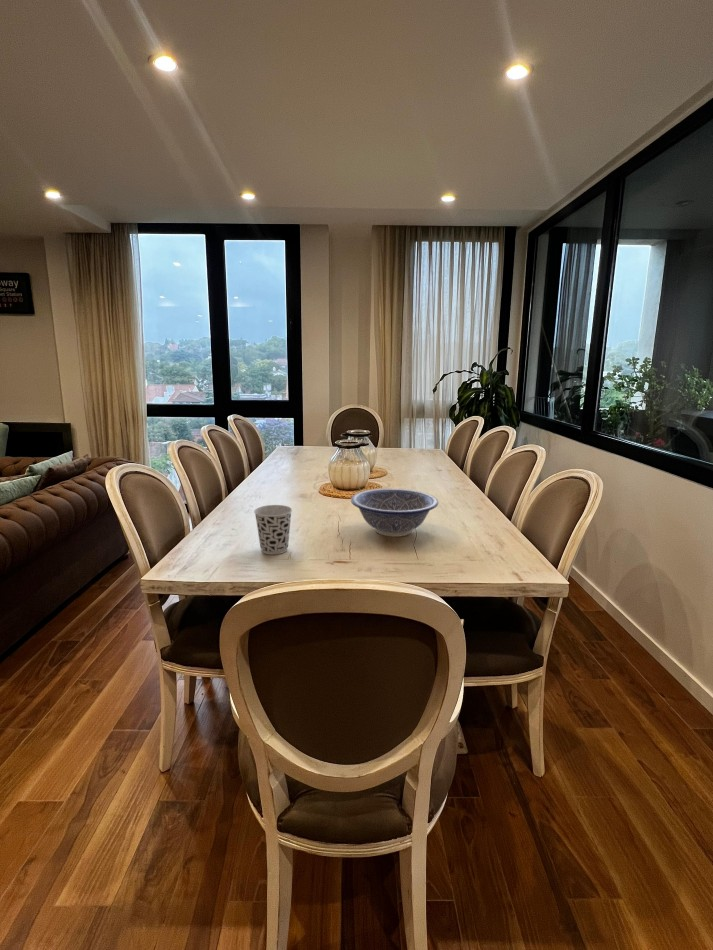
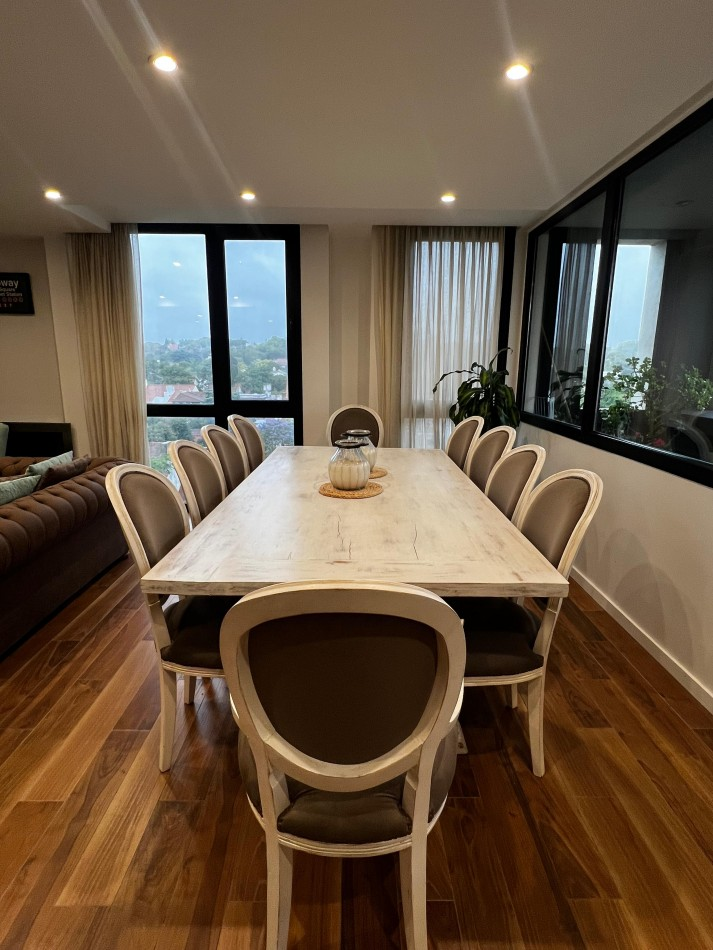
- decorative bowl (393, 515)
- cup (273, 530)
